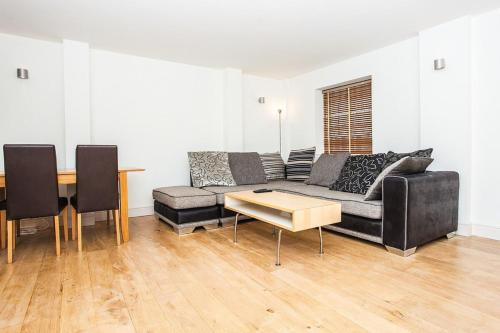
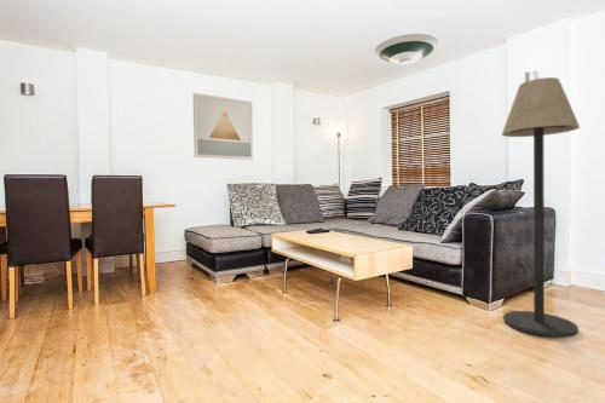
+ floor lamp (538, 205)
+ wall art (224, 127)
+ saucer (405, 54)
